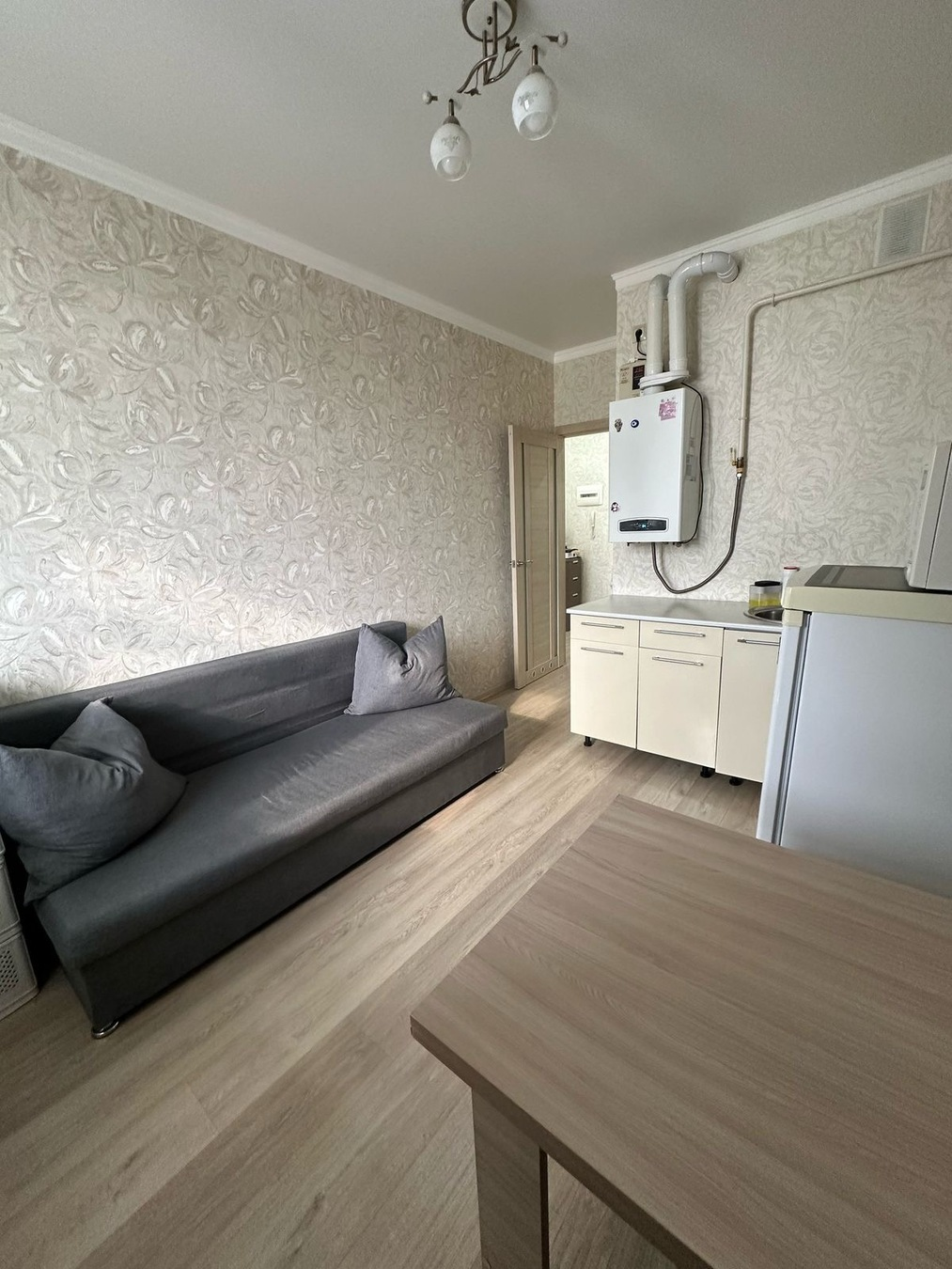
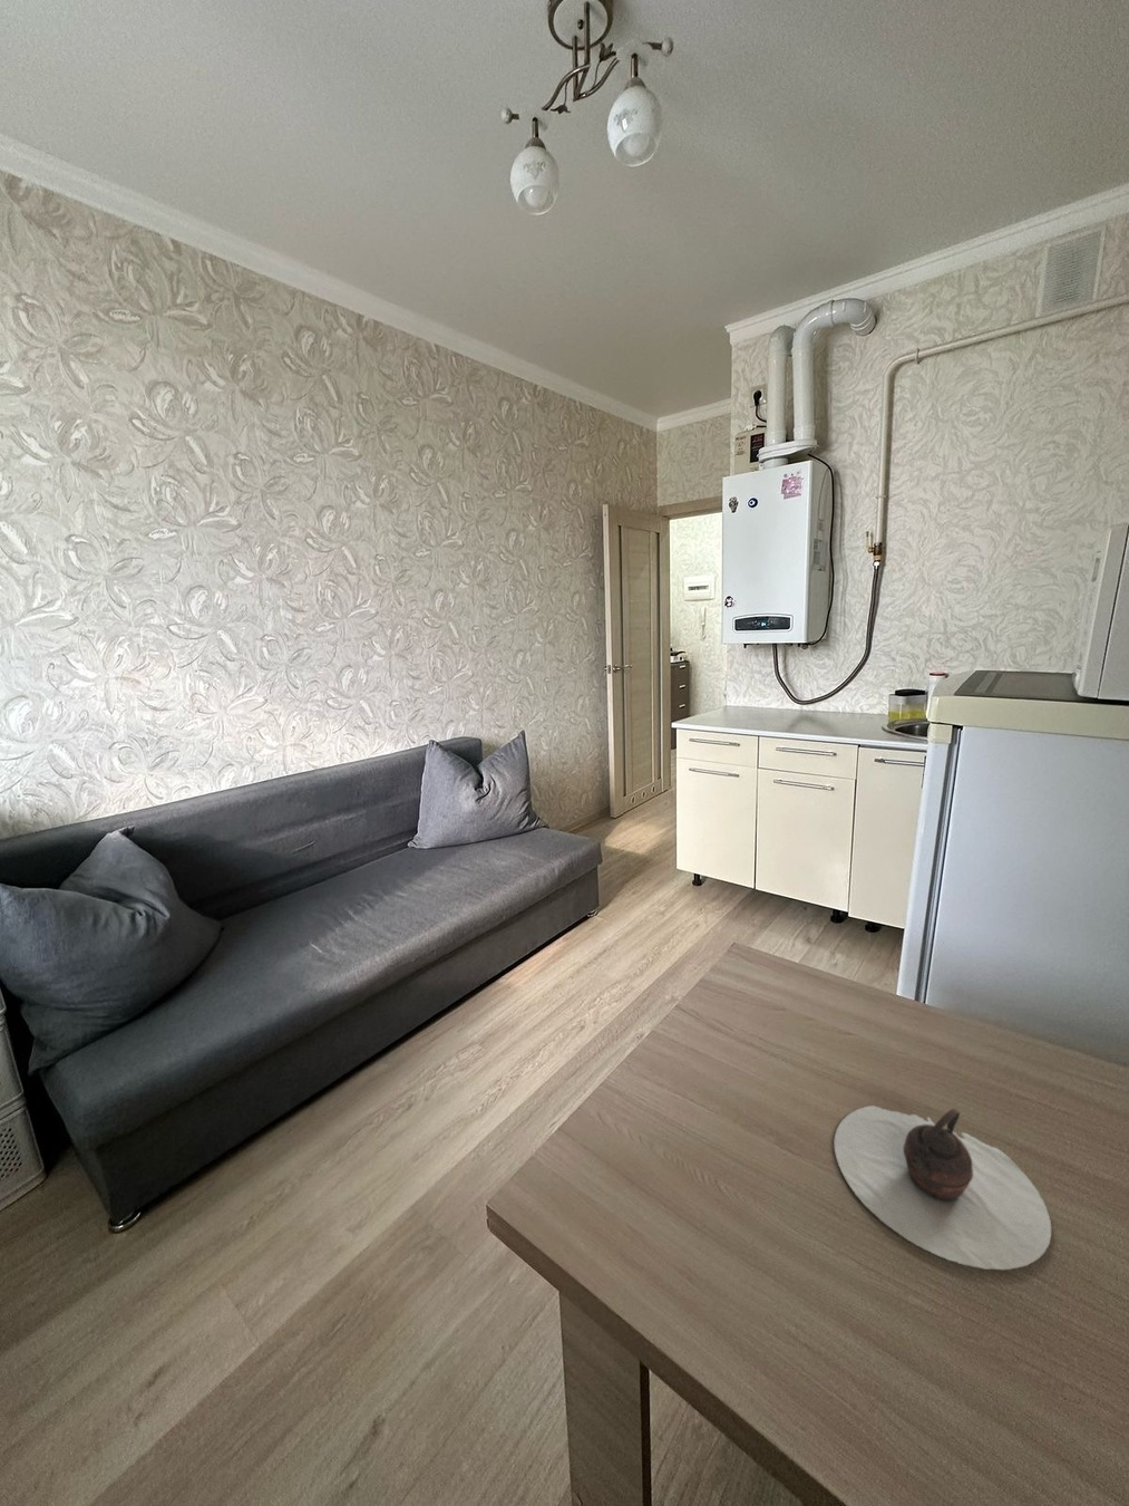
+ teapot (937, 1142)
